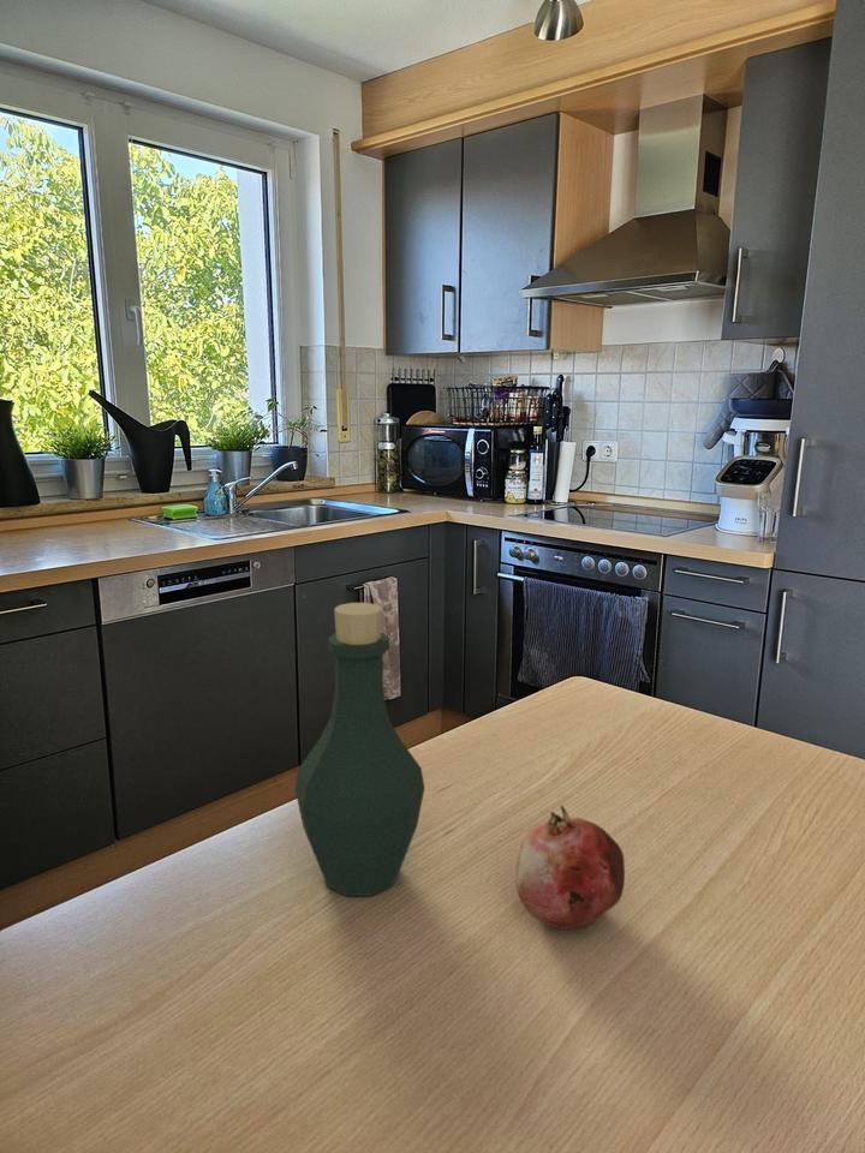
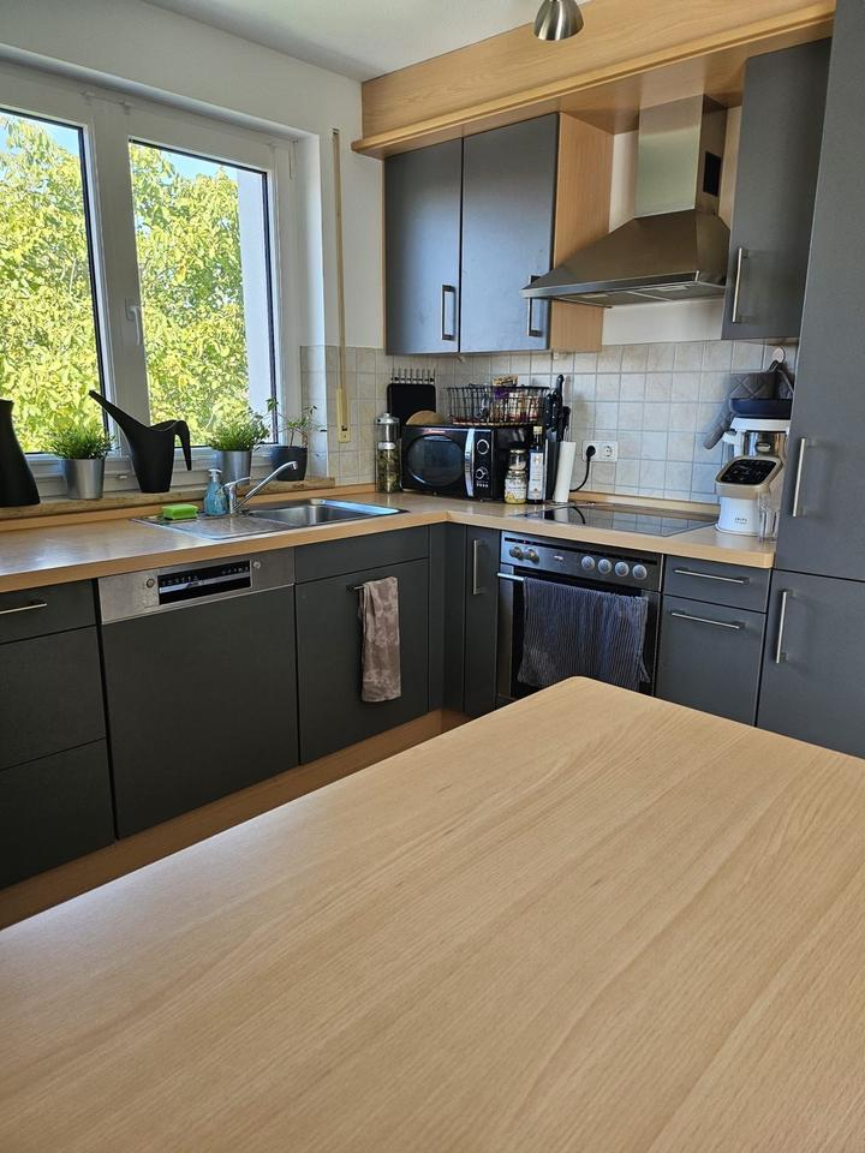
- bottle (359, 746)
- fruit (569, 860)
